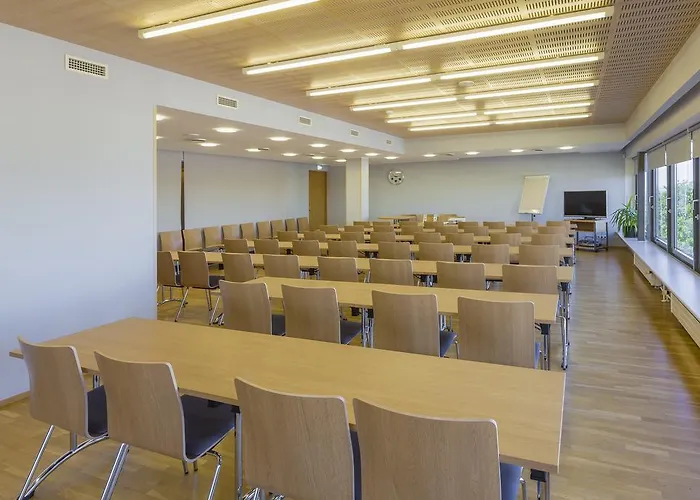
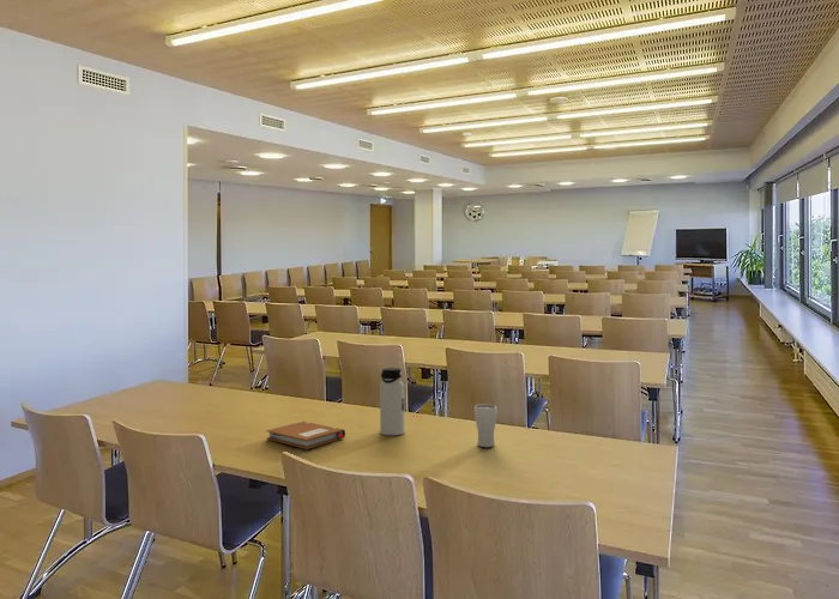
+ drinking glass (485, 425)
+ water bottle (392, 400)
+ notebook (307, 434)
